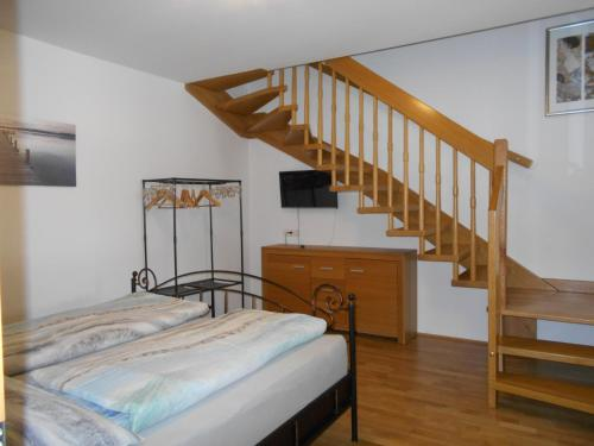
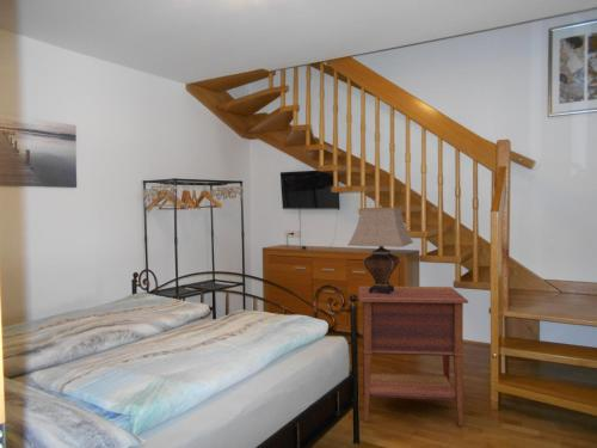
+ table lamp (381, 250)
+ nightstand (408, 350)
